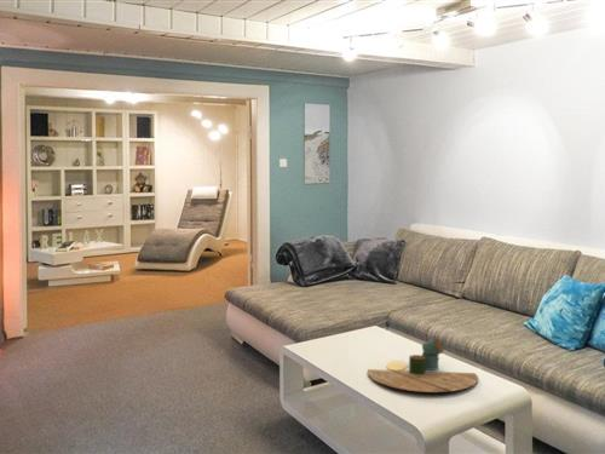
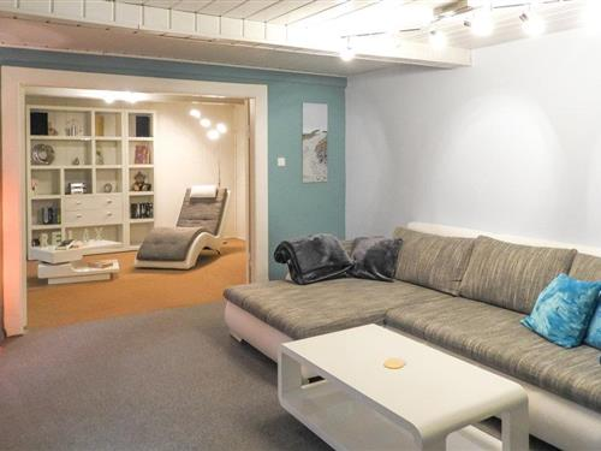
- decorative tray (421, 357)
